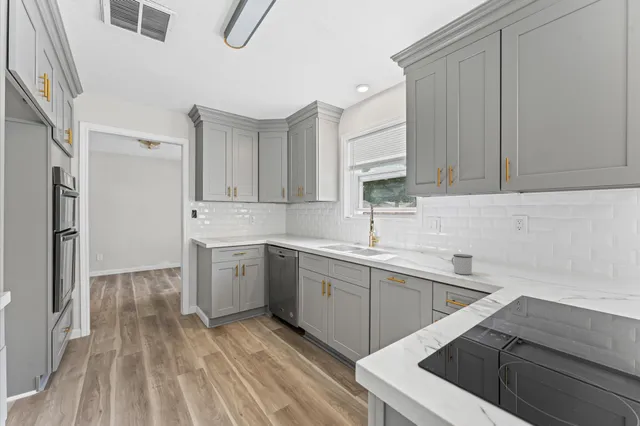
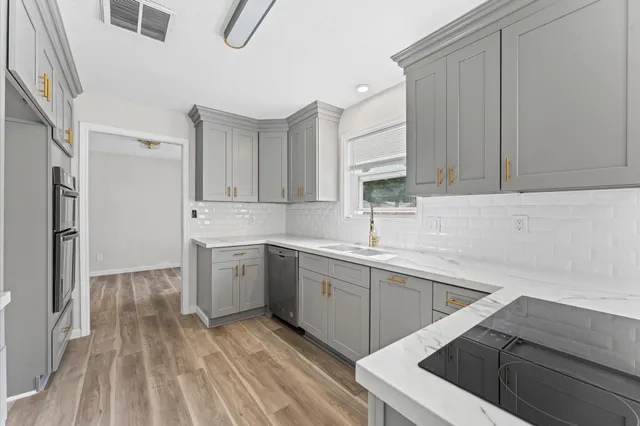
- mug (460, 263)
